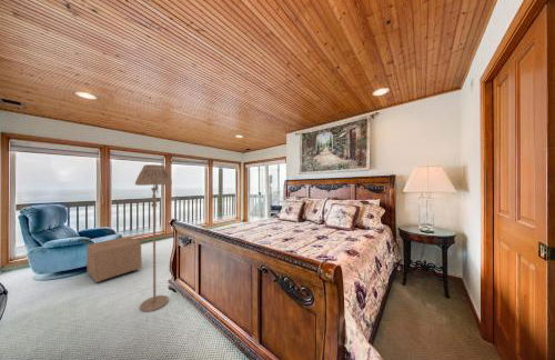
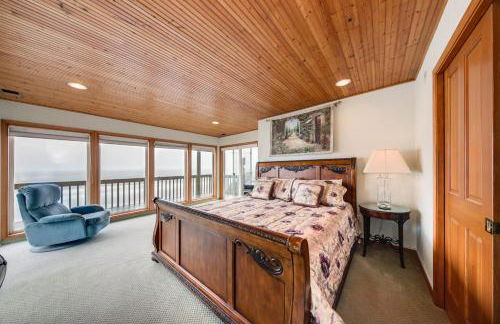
- floor lamp (154, 234)
- ottoman (114, 257)
